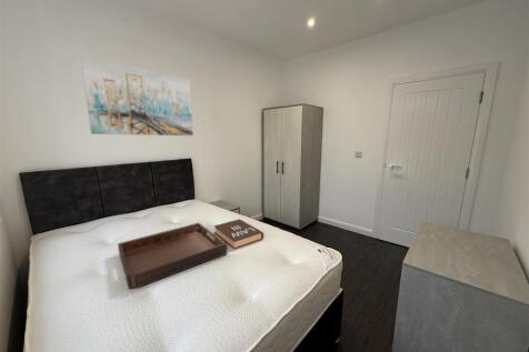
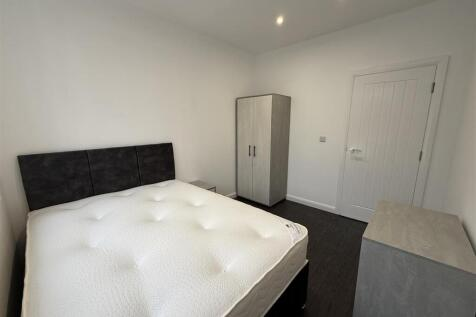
- book (238, 232)
- wall art (147, 102)
- serving tray (172, 248)
